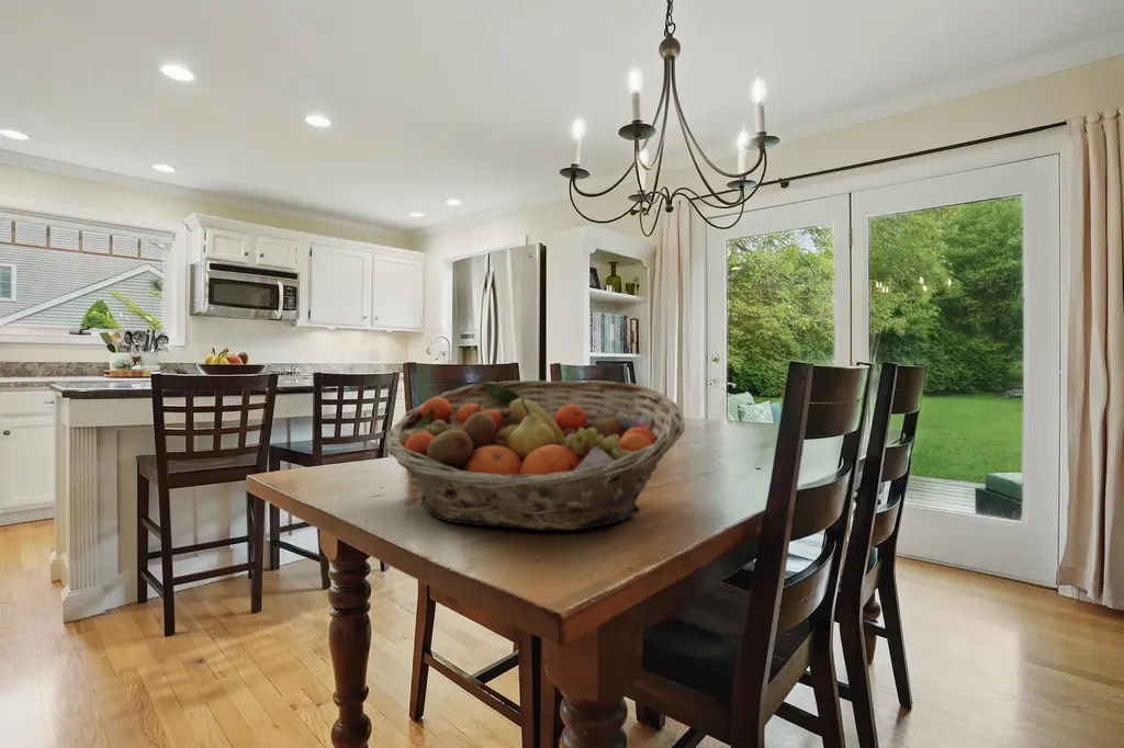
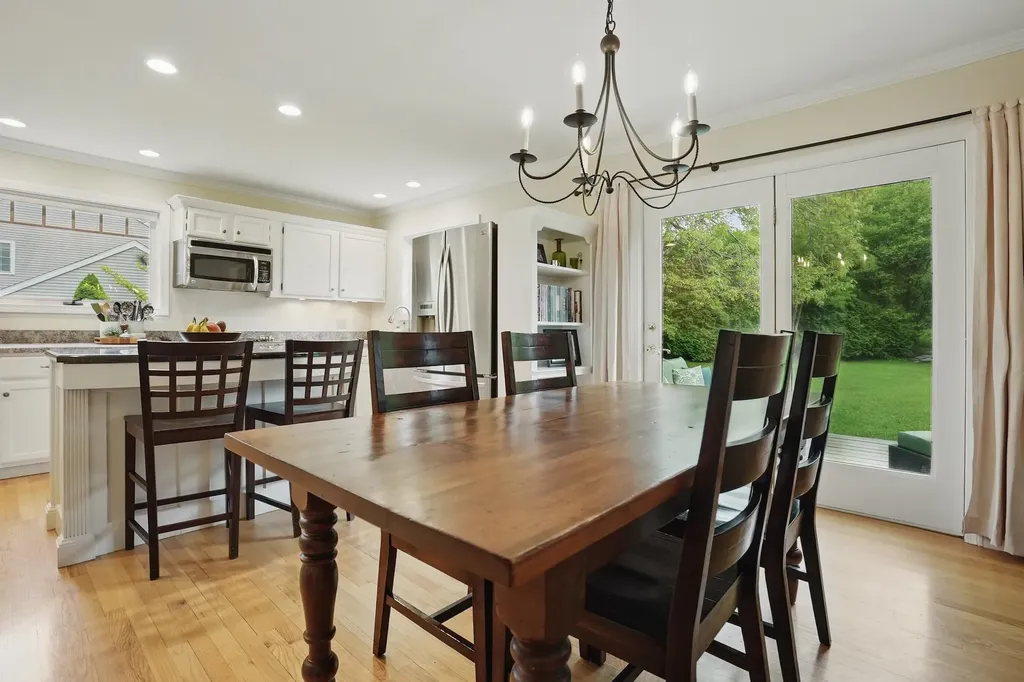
- fruit basket (532, 442)
